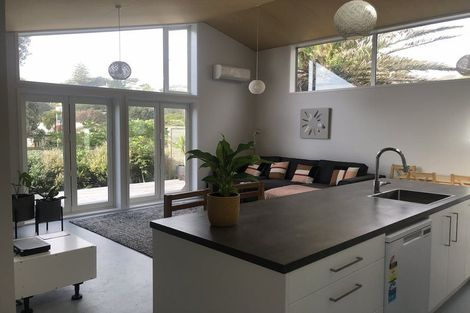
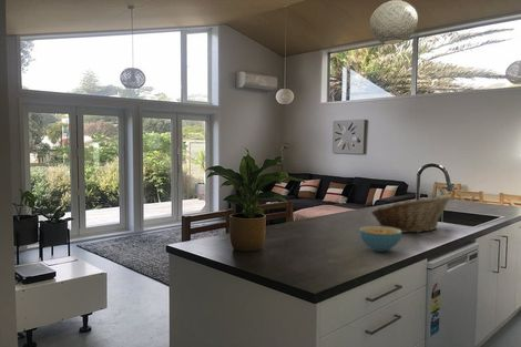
+ cereal bowl (379, 239)
+ fruit basket (410, 211)
